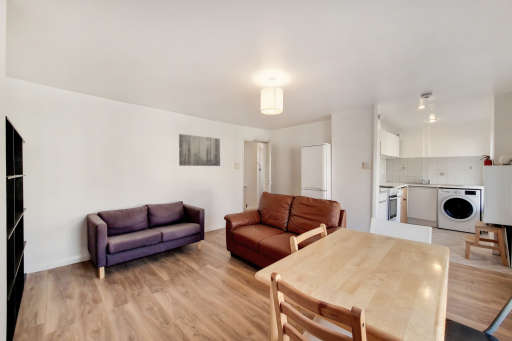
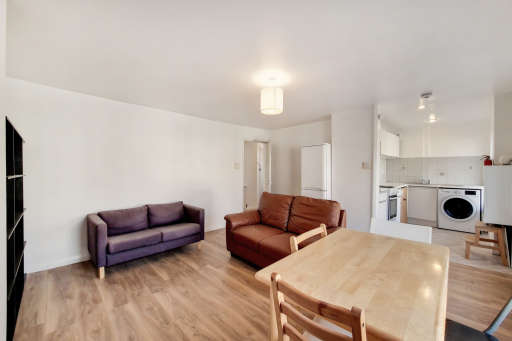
- wall art (201, 151)
